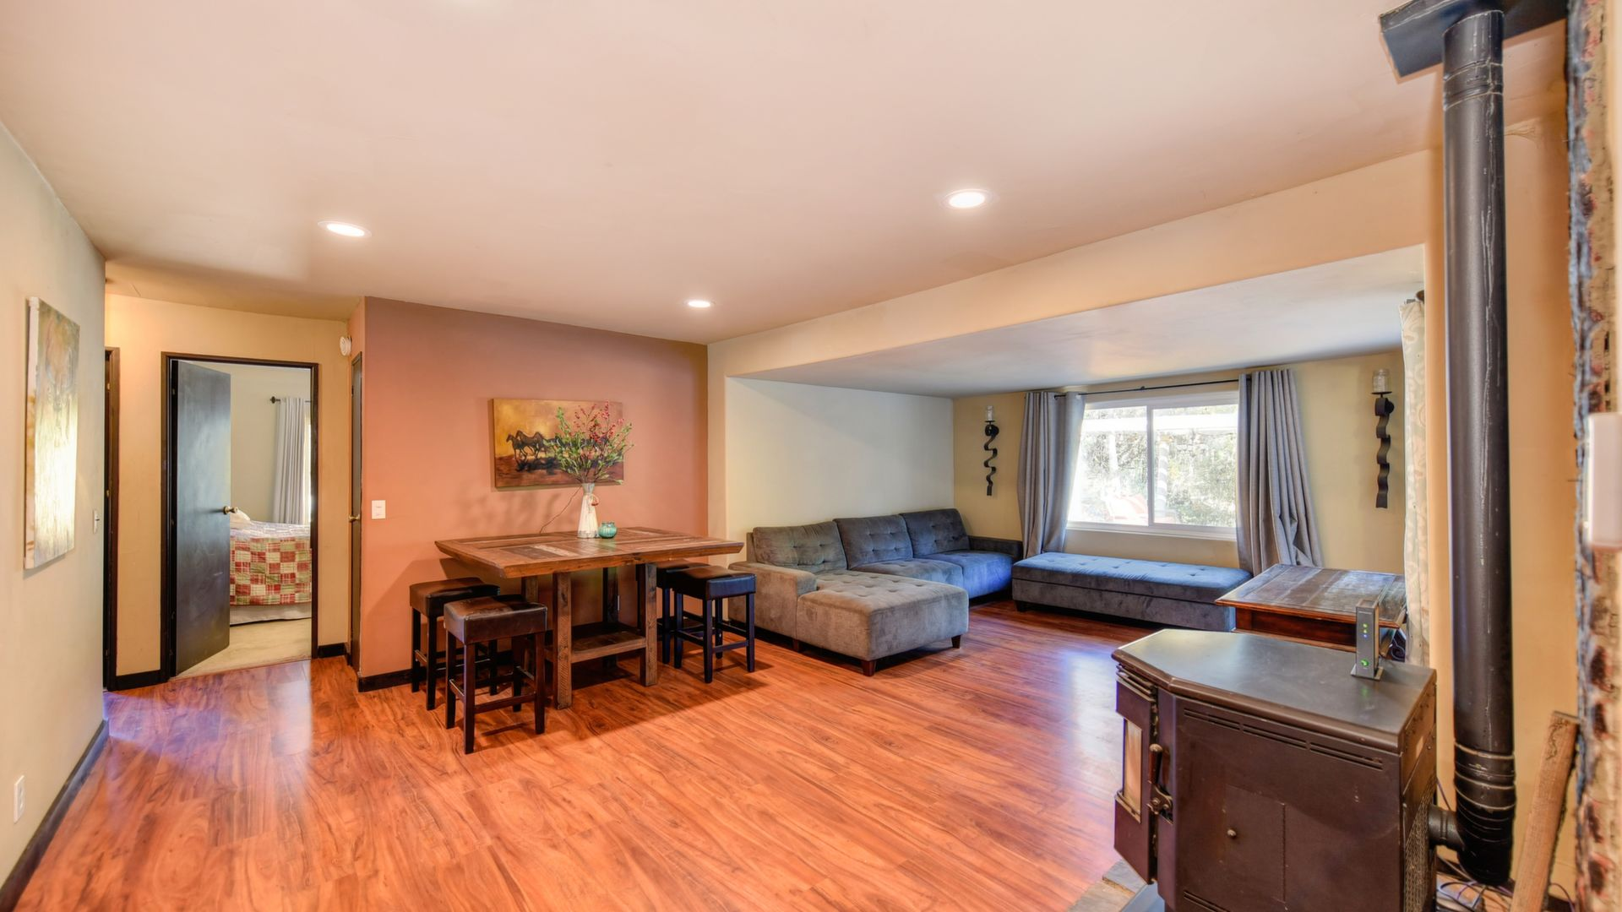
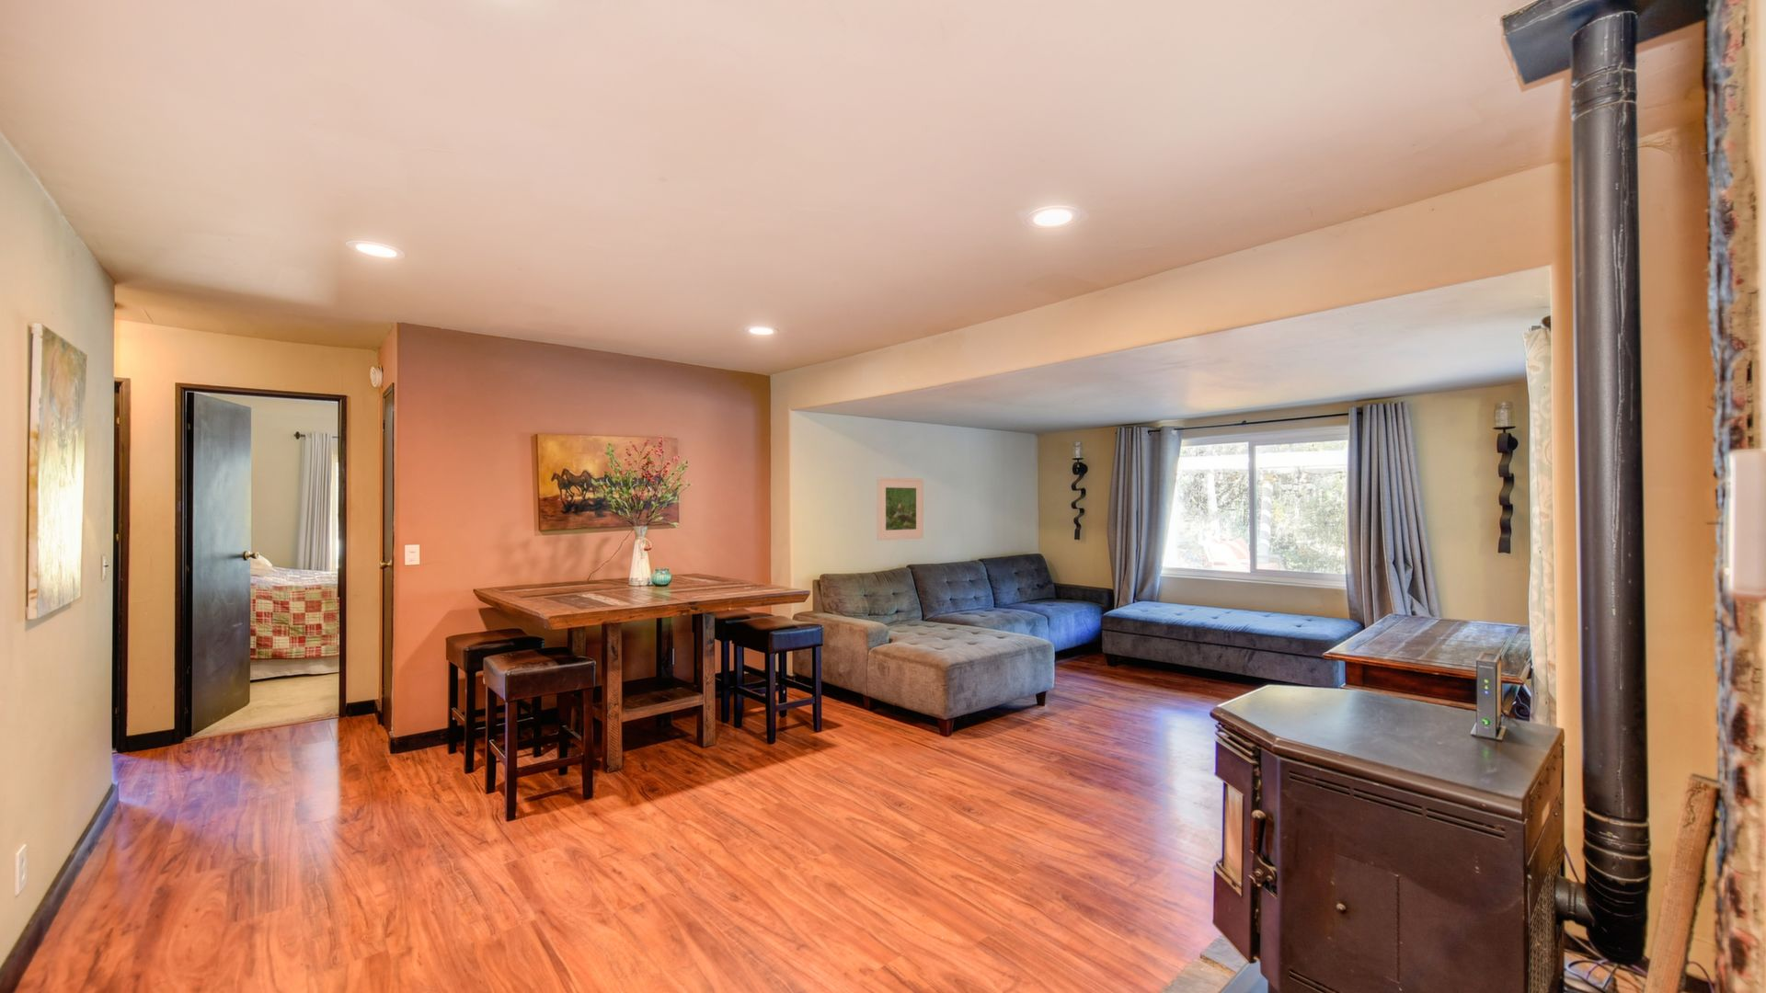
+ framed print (900, 508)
